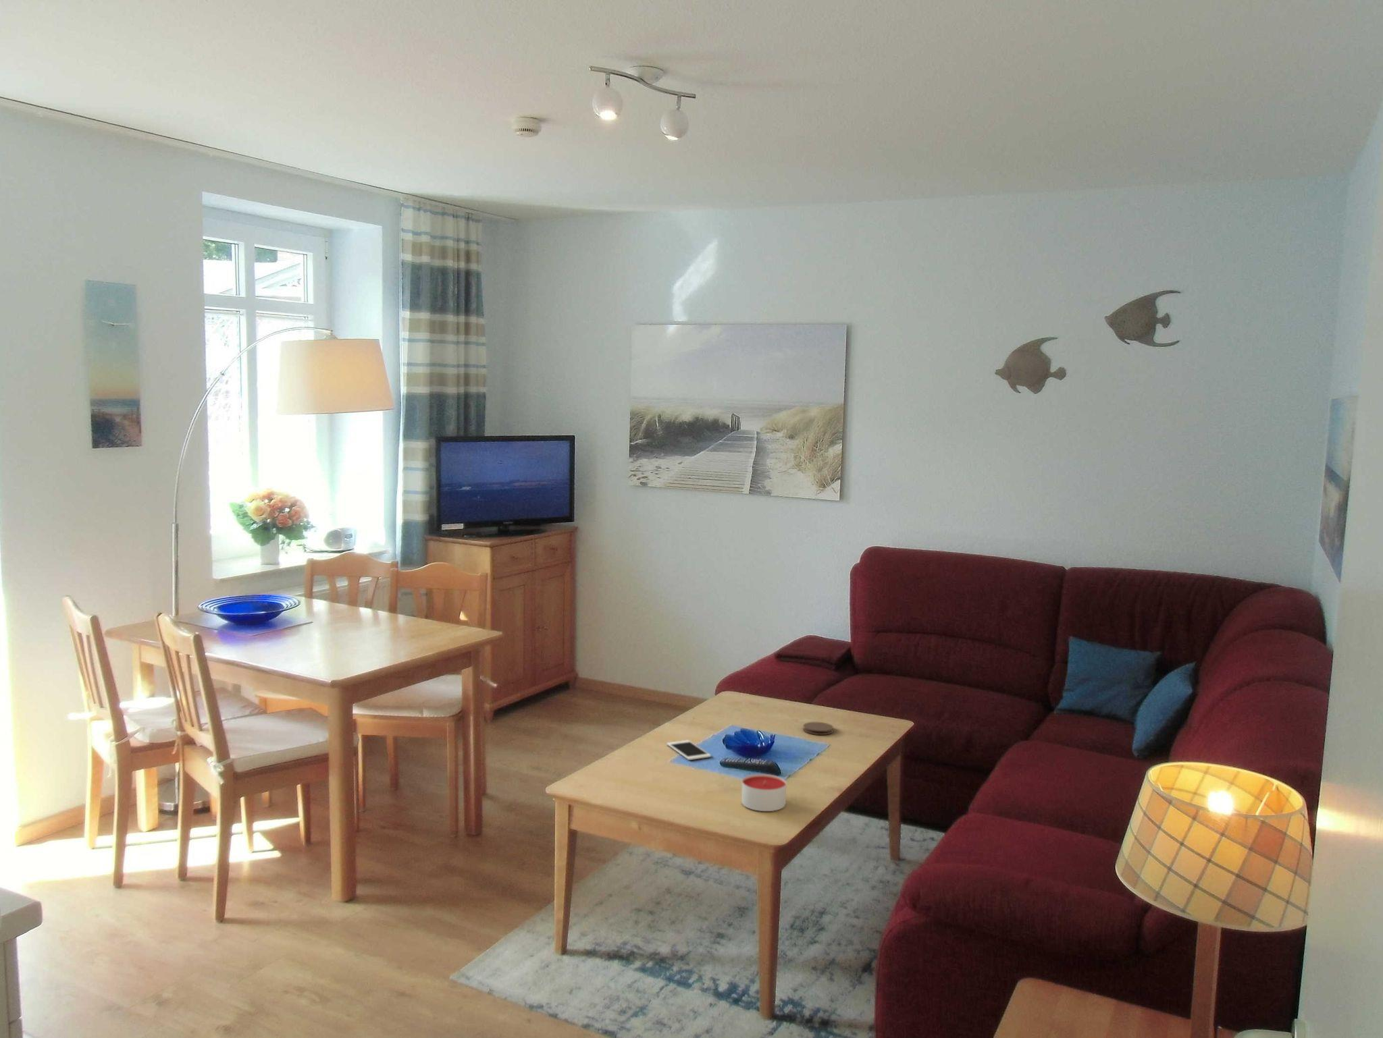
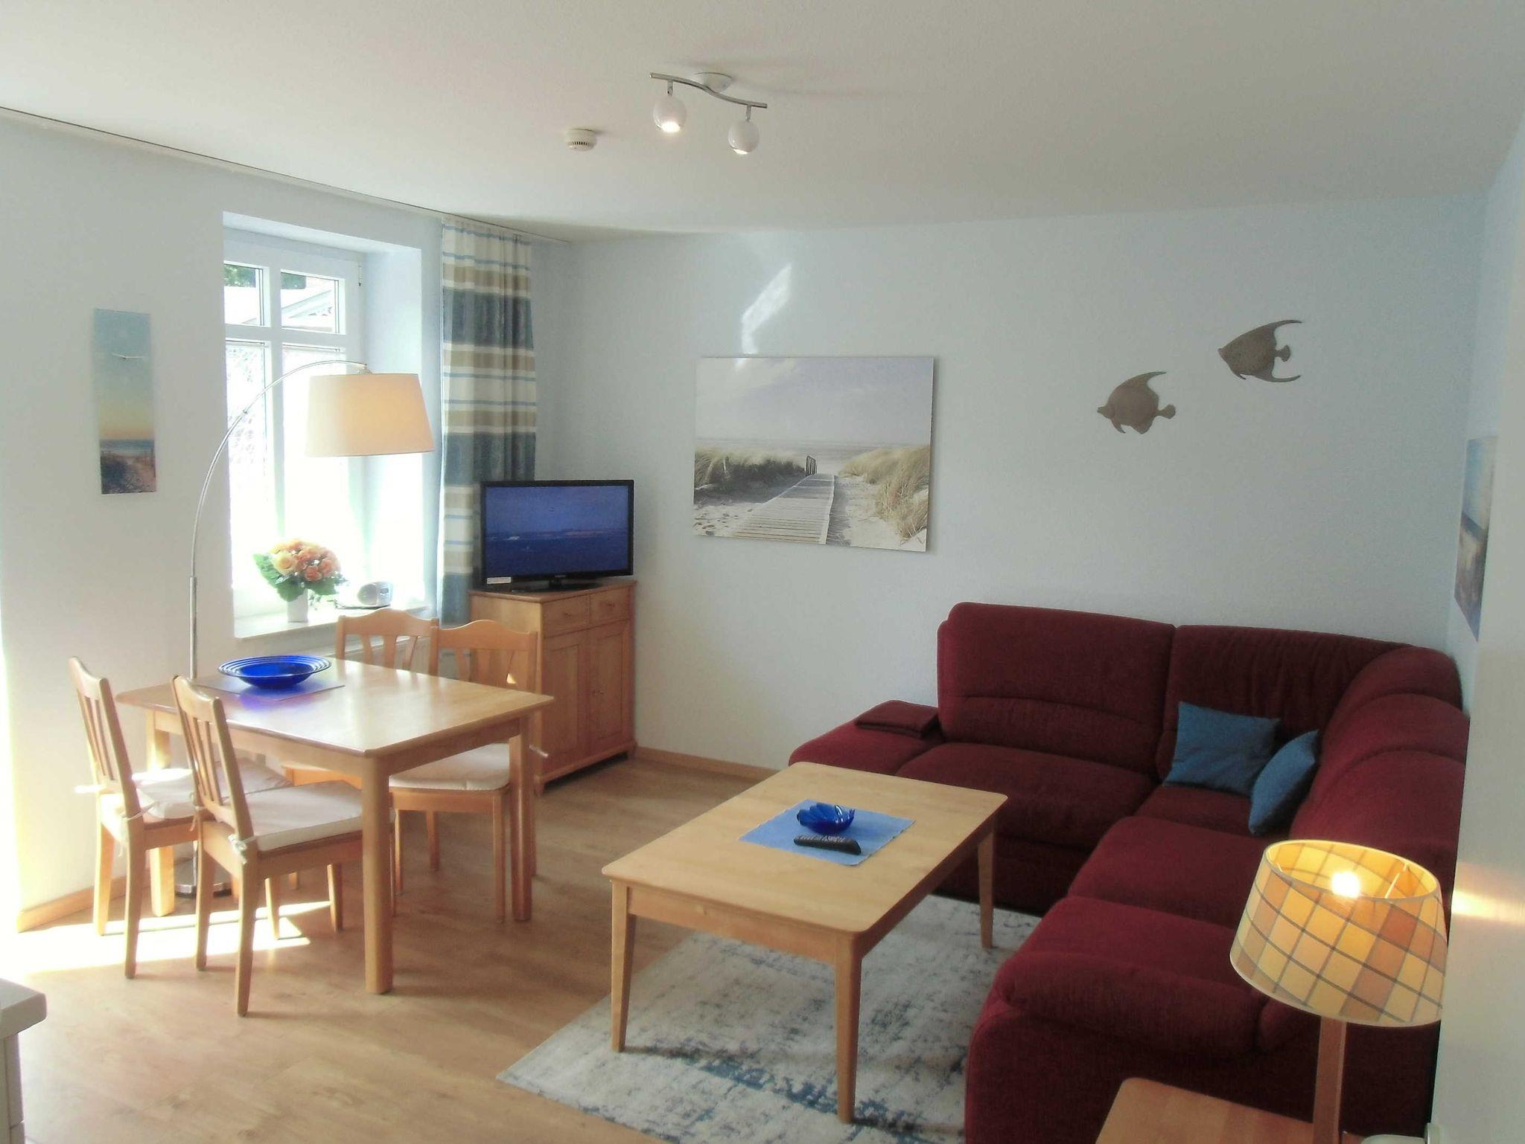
- cell phone (688, 749)
- candle (763, 790)
- coaster (818, 728)
